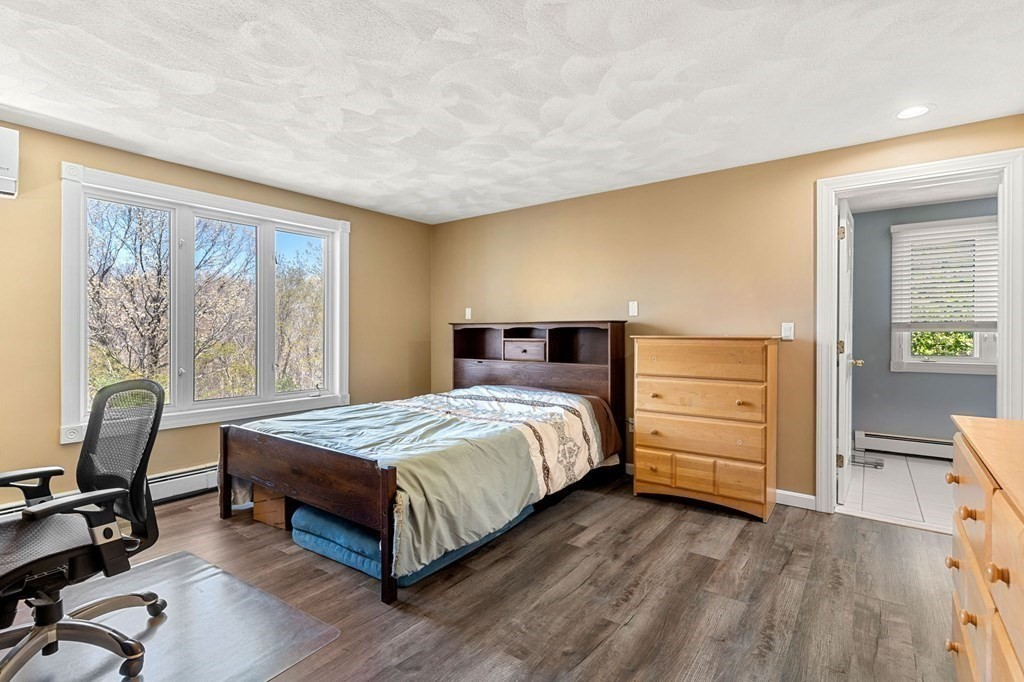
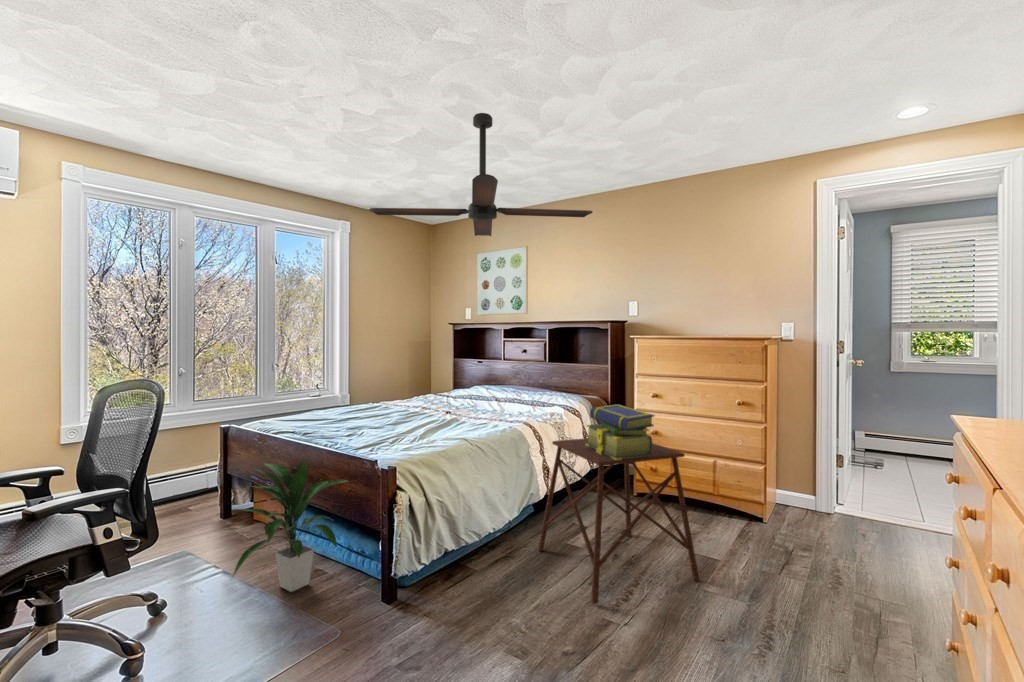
+ indoor plant (289, 521)
+ stack of books (620, 429)
+ ceiling fan (482, 168)
+ side table (614, 504)
+ wall art (501, 282)
